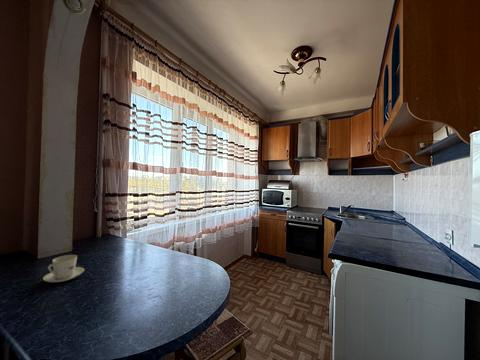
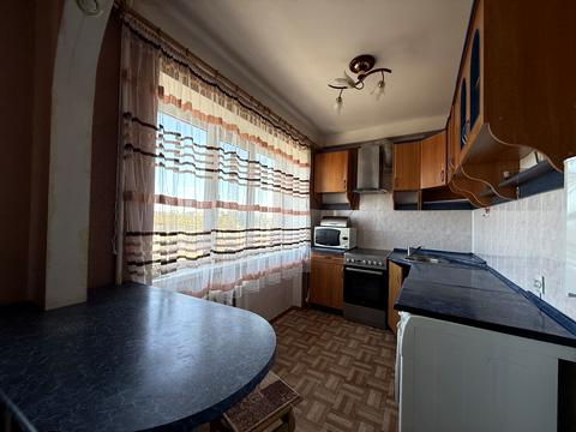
- teacup (64, 267)
